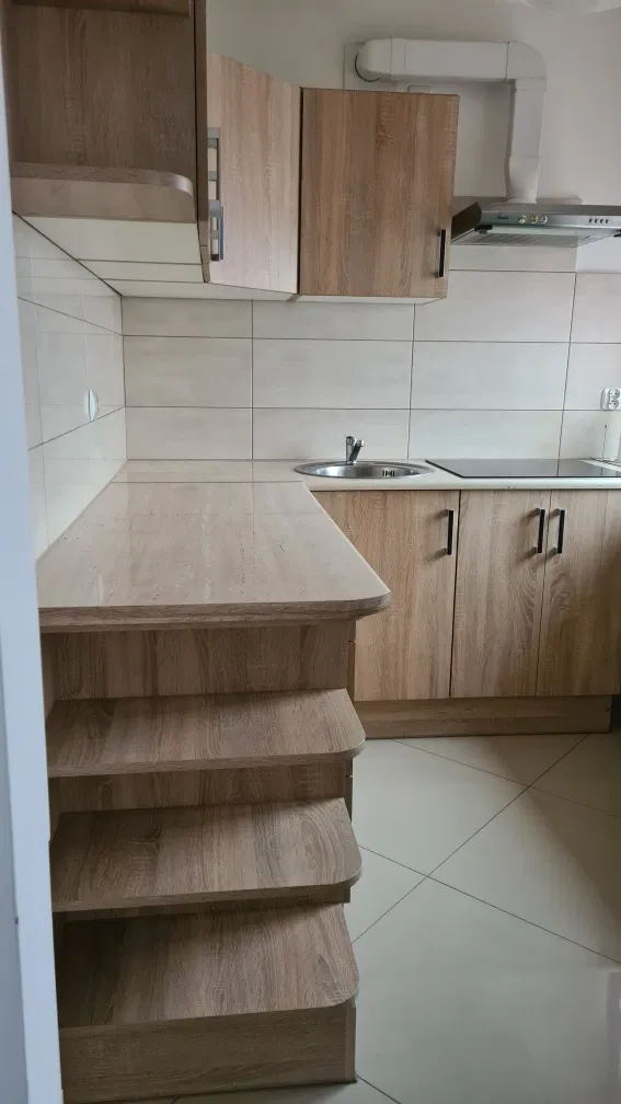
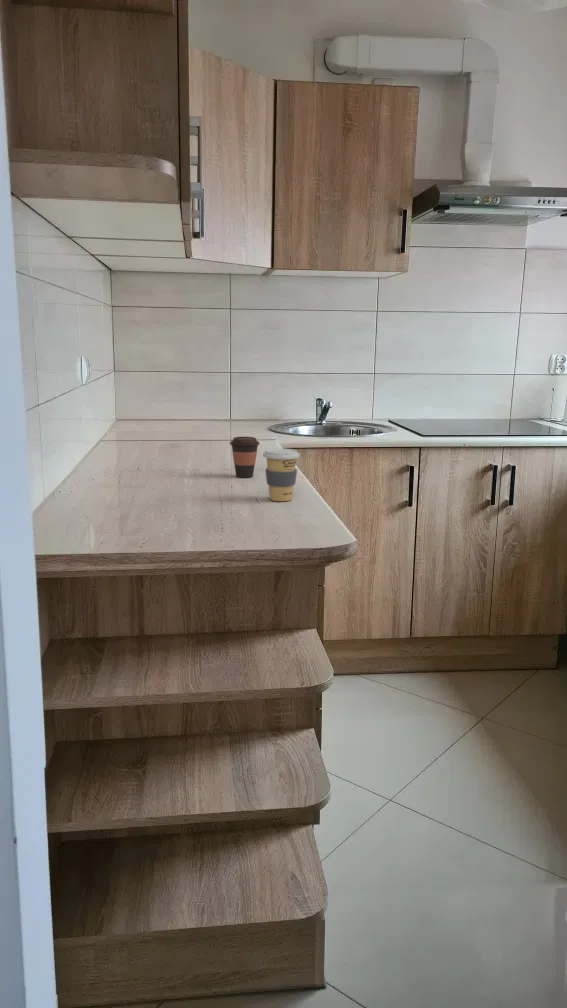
+ coffee cup (244, 457)
+ coffee cup (280, 474)
